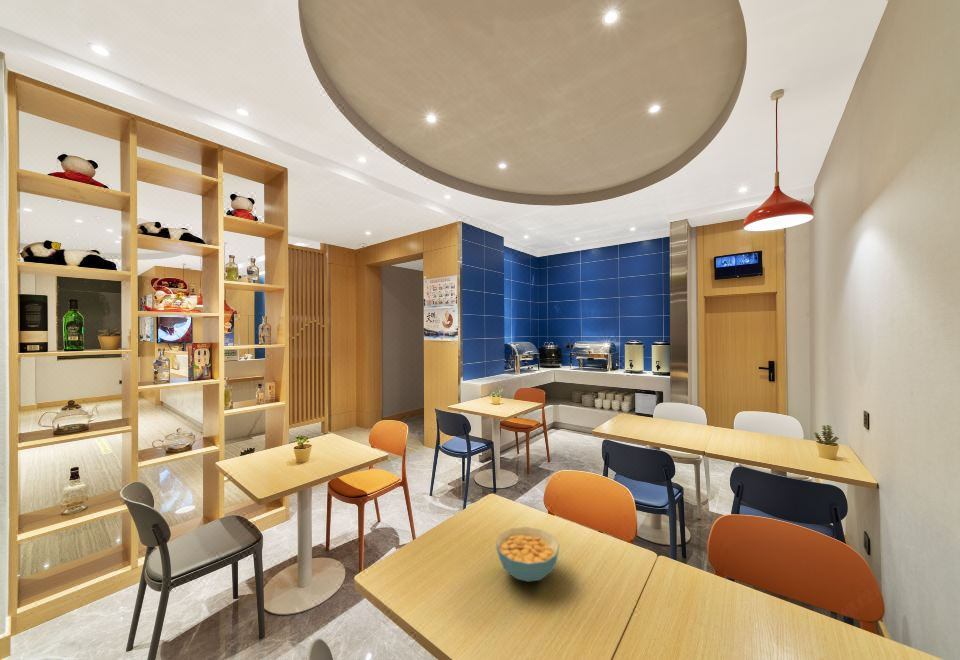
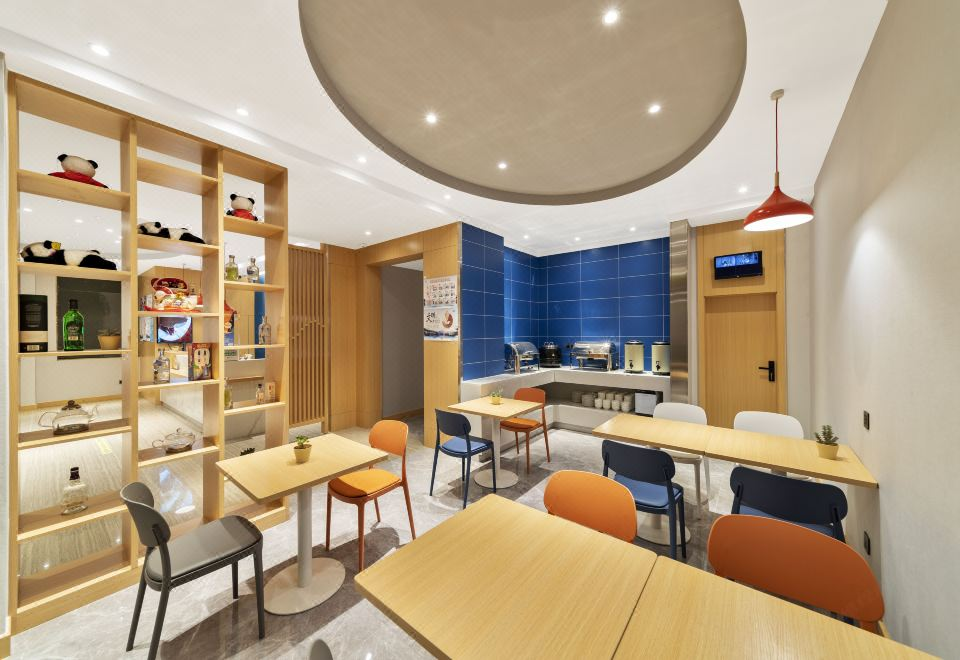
- cereal bowl (527, 559)
